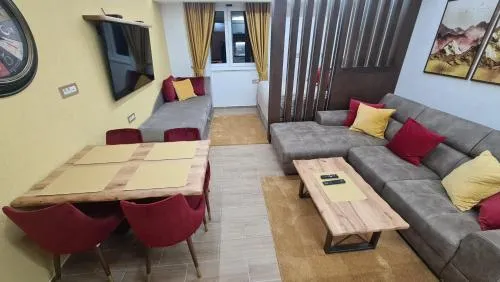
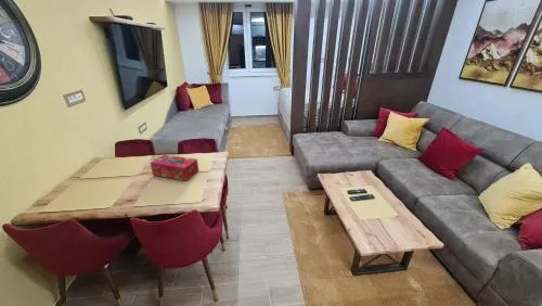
+ tissue box (175, 166)
